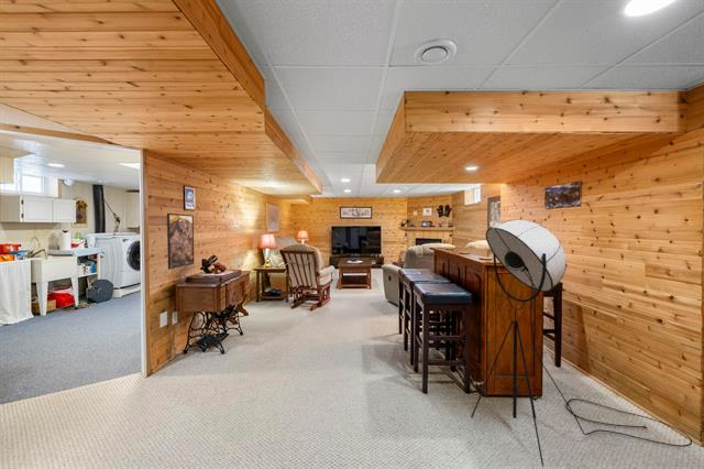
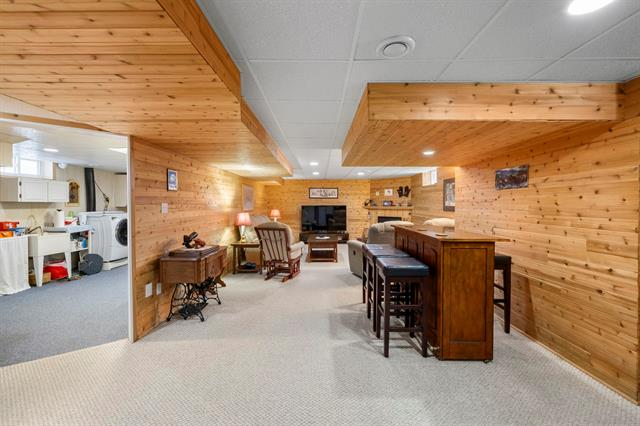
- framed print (182, 240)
- floor lamp (549, 291)
